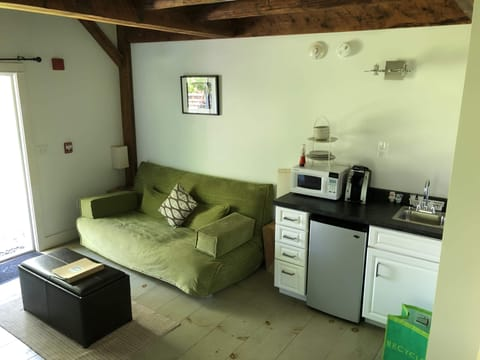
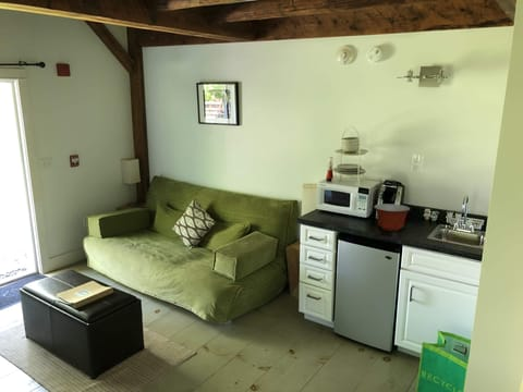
+ mixing bowl (391, 218)
